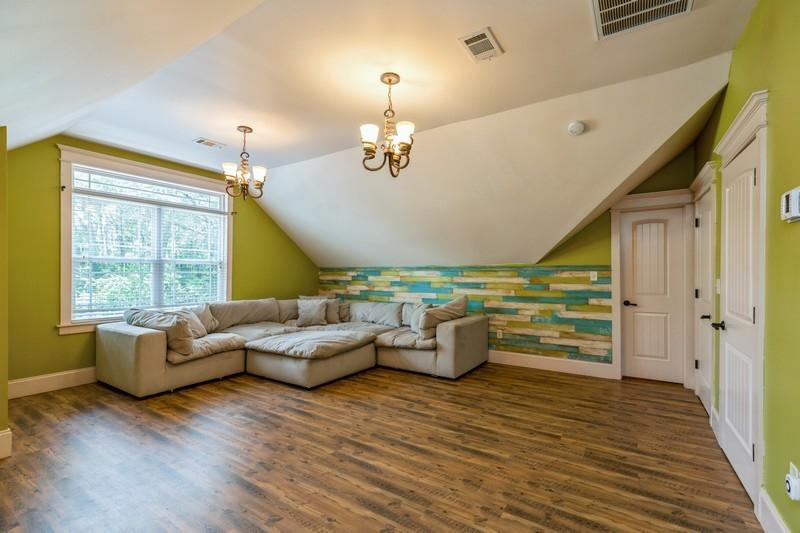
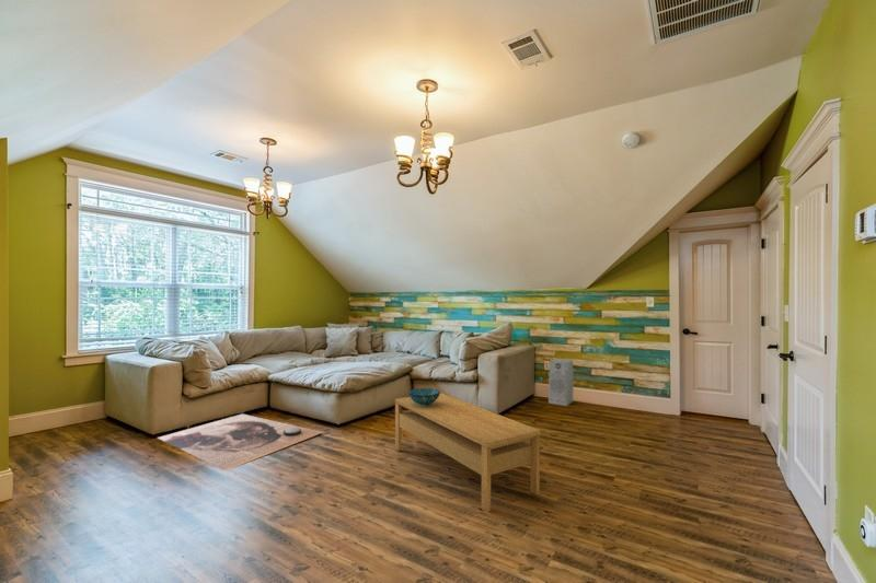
+ coffee table (458, 440)
+ air purifier (561, 381)
+ rug (233, 434)
+ decorative bowl (424, 397)
